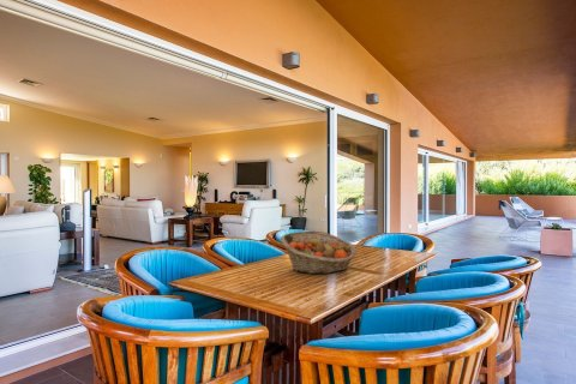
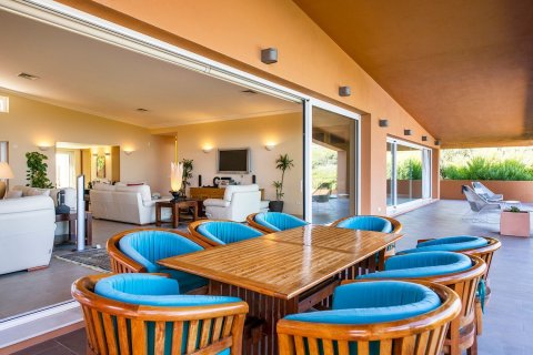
- fruit basket (318, 251)
